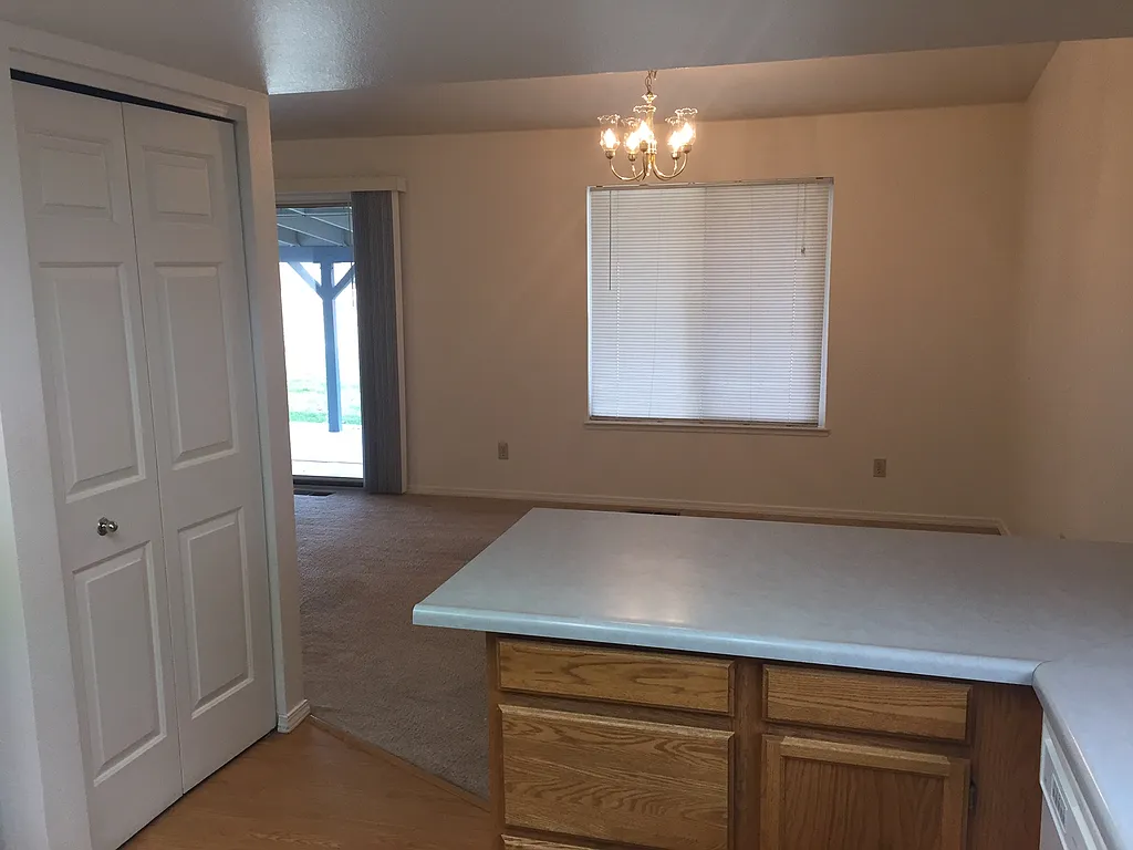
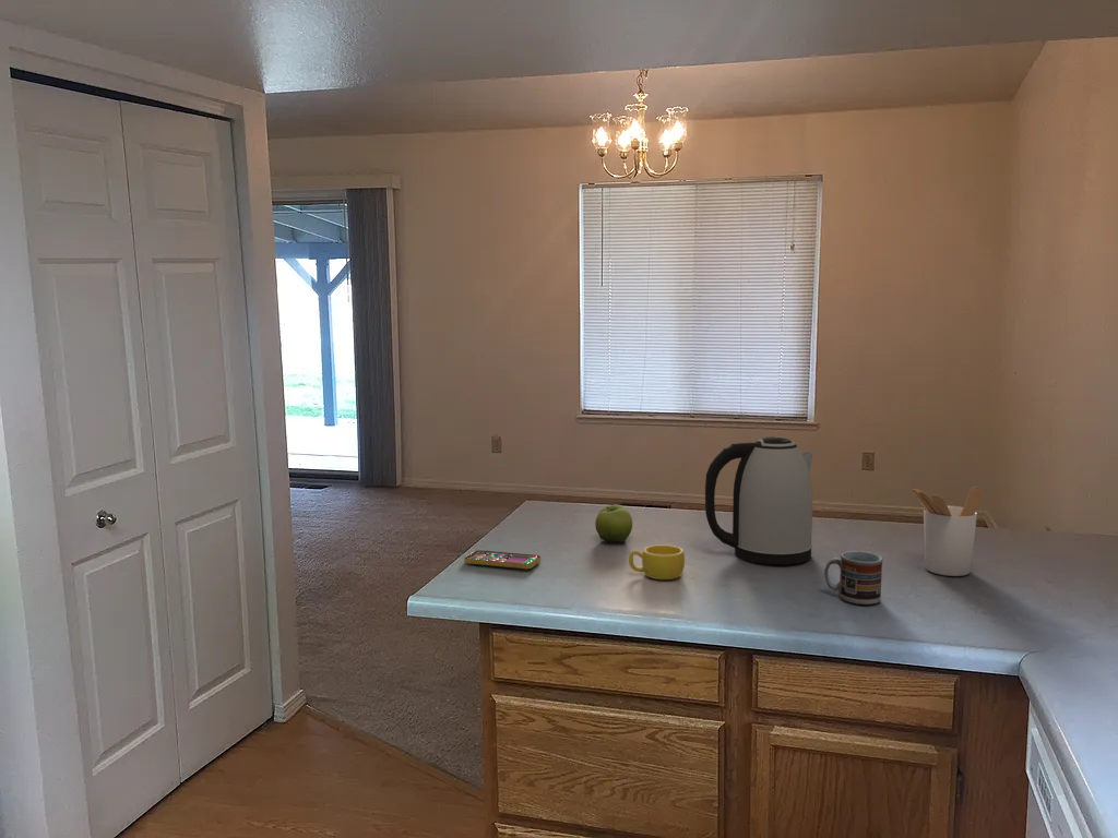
+ cup (853, 576)
+ smartphone (502, 559)
+ utensil holder (942, 527)
+ cup (656, 562)
+ kettle (759, 496)
+ fruit (614, 523)
